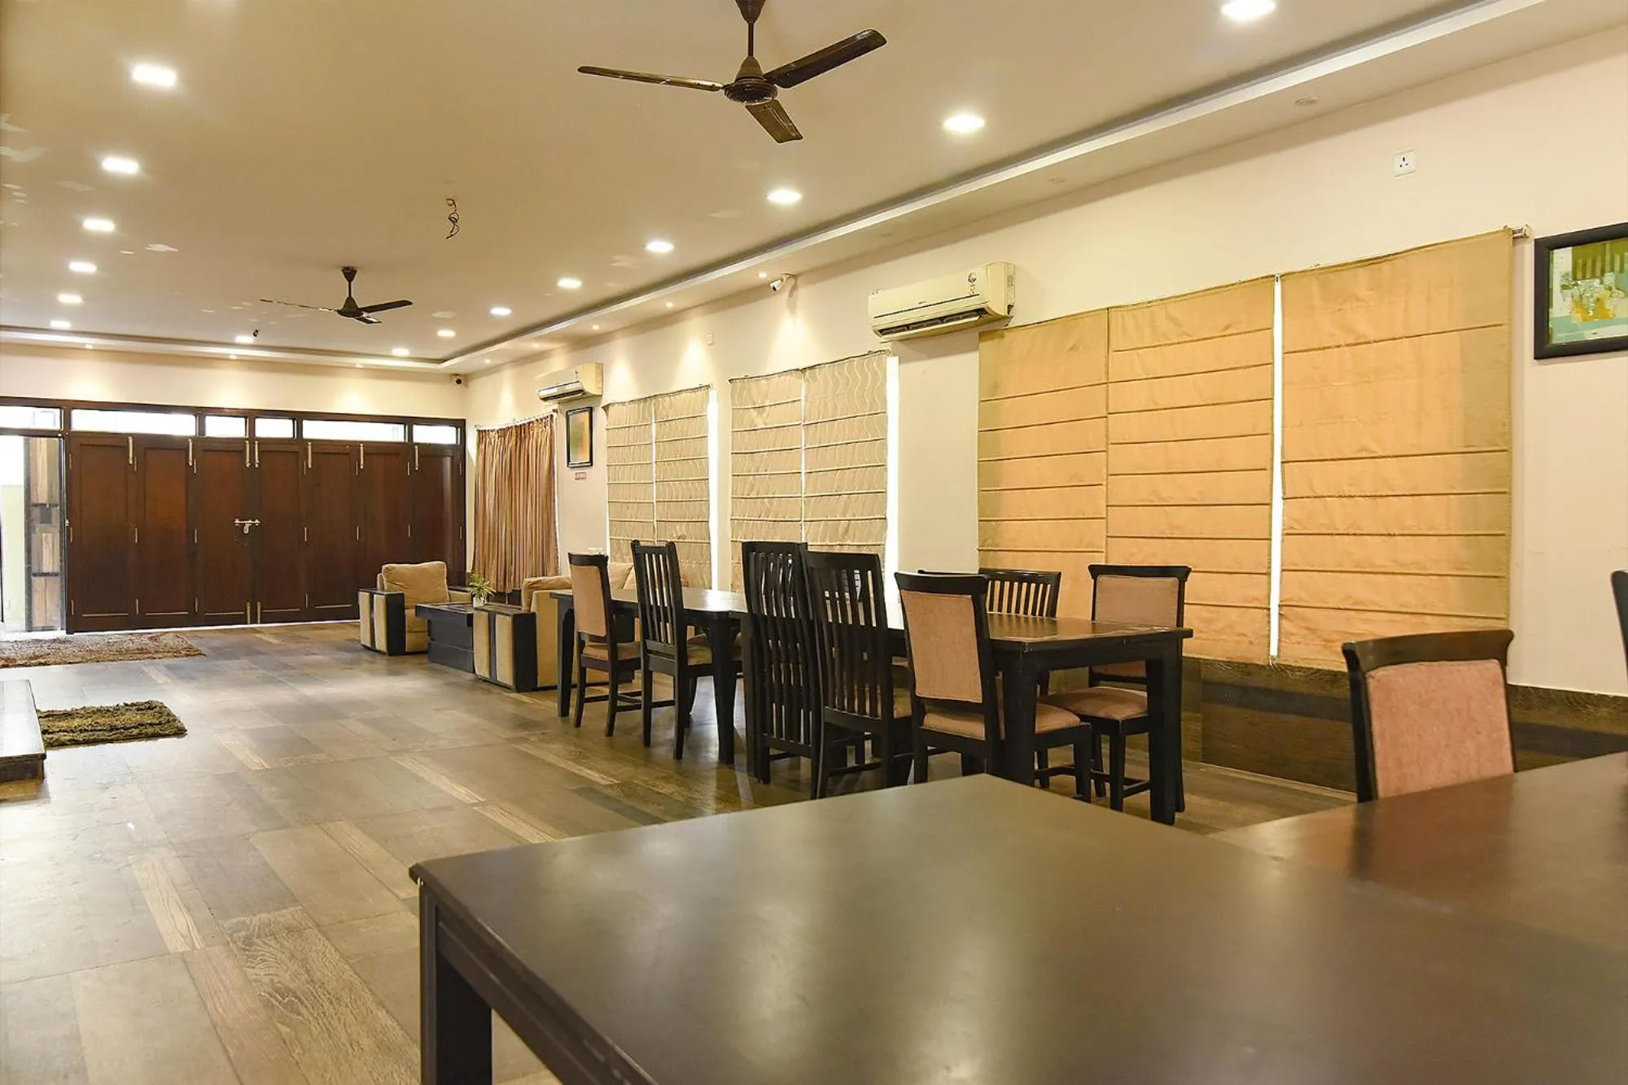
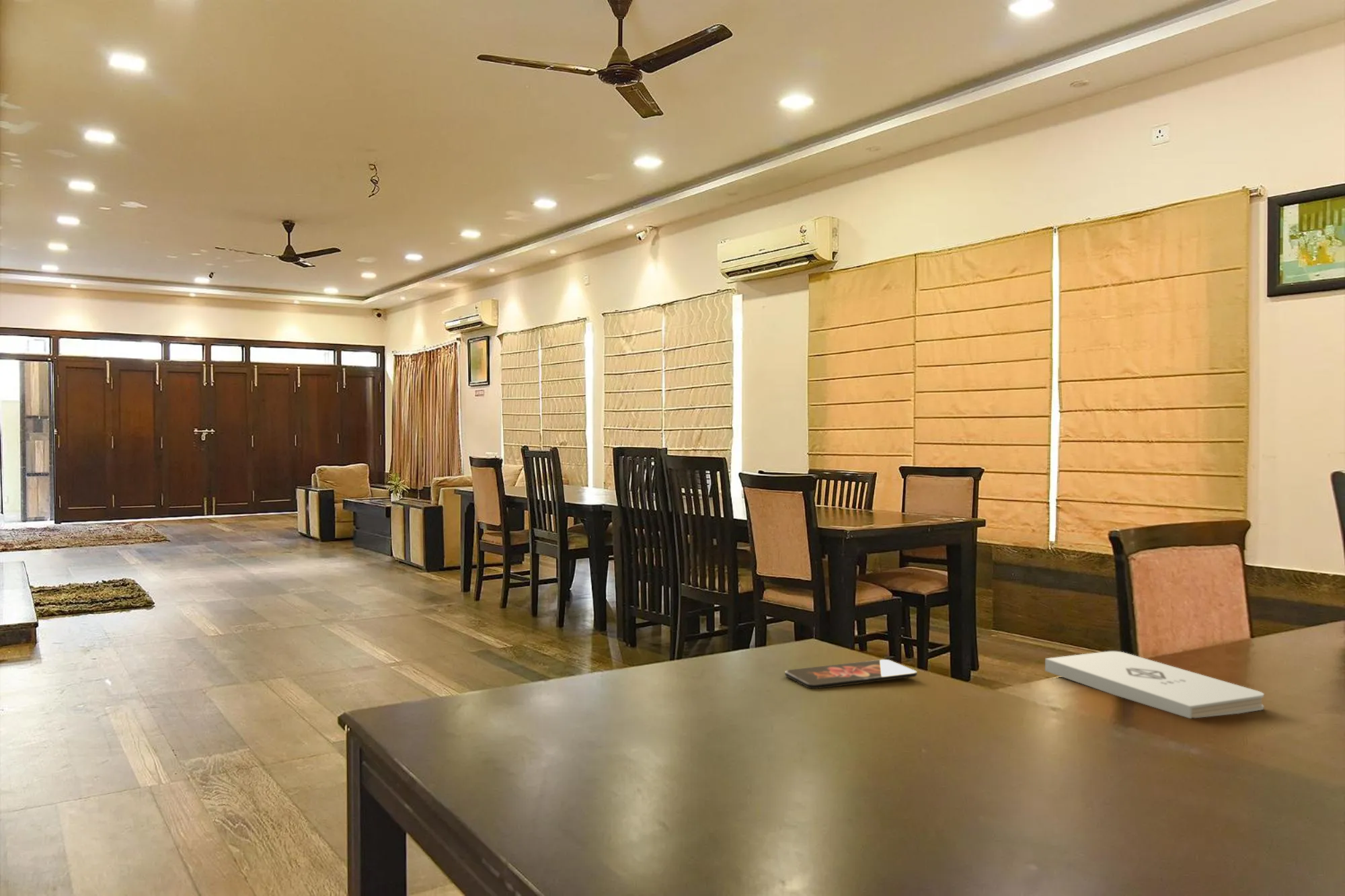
+ notepad (1149, 682)
+ smartphone (851, 674)
